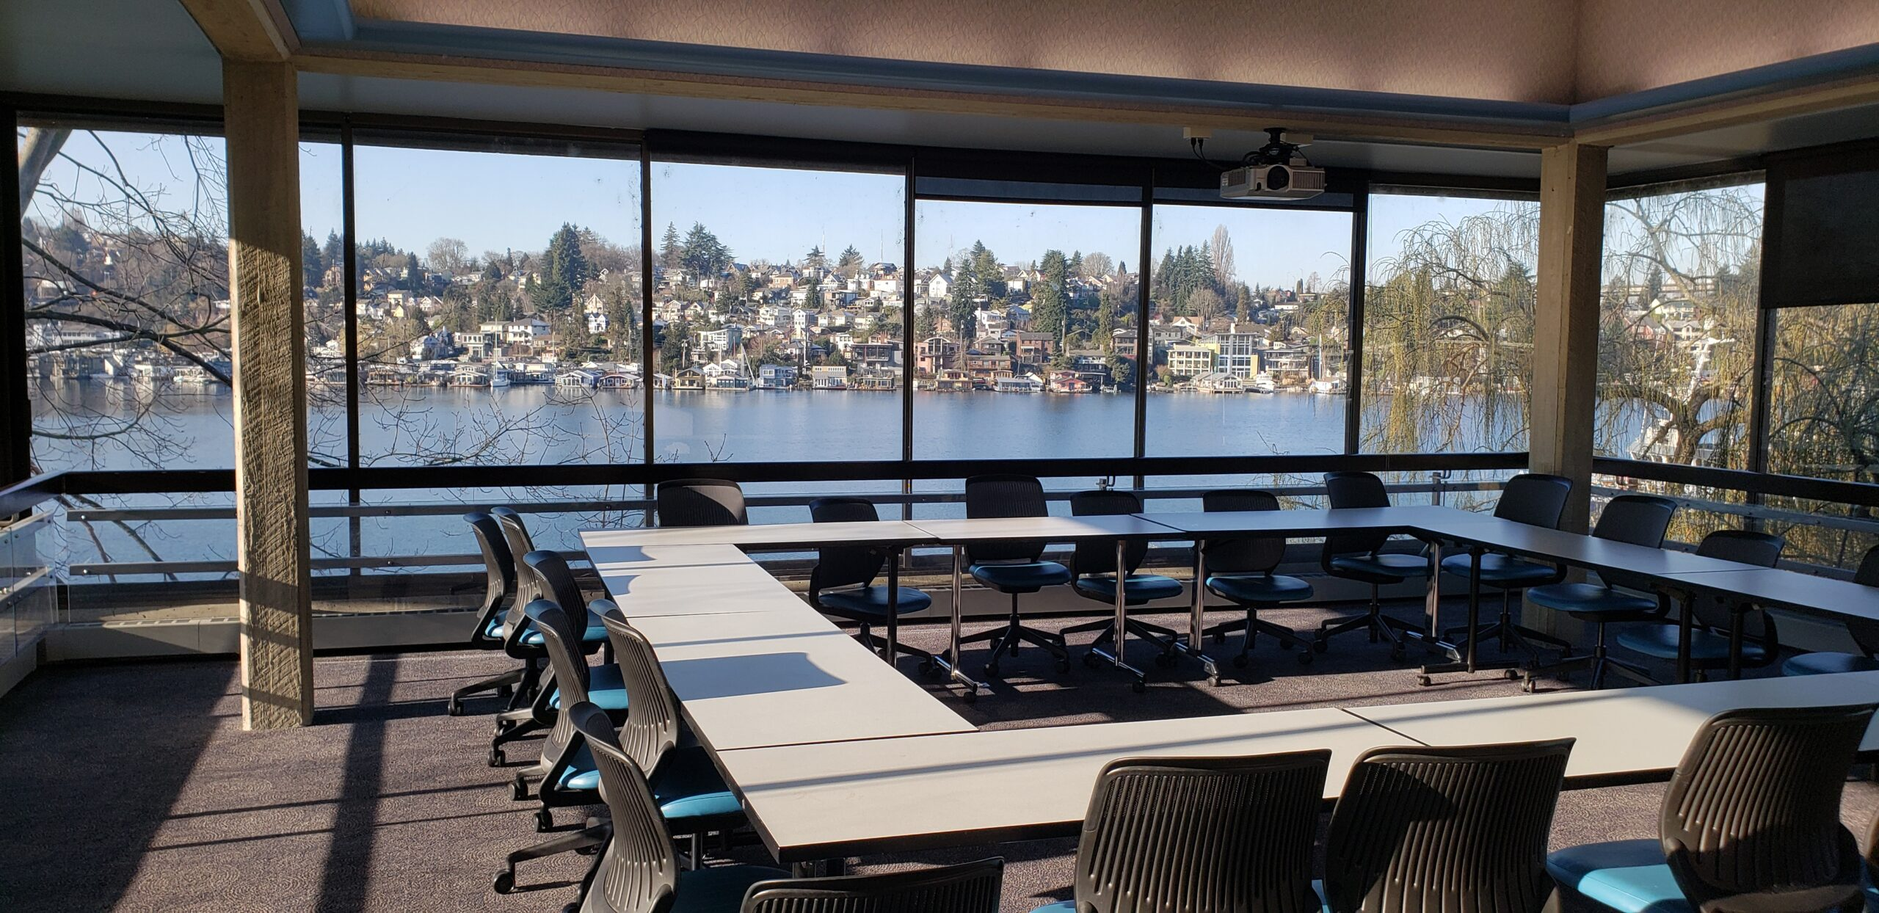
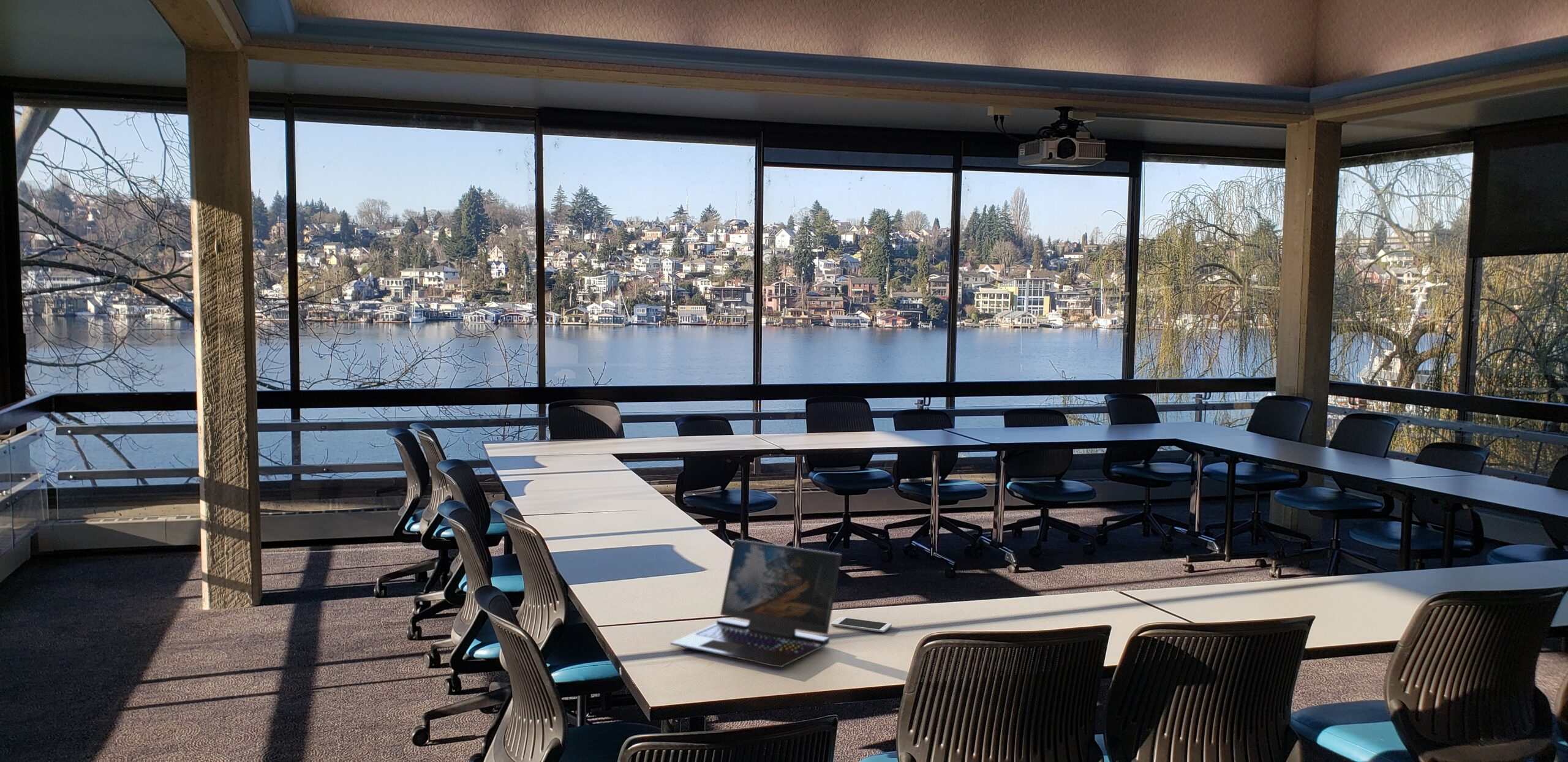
+ cell phone (861, 624)
+ laptop (757, 600)
